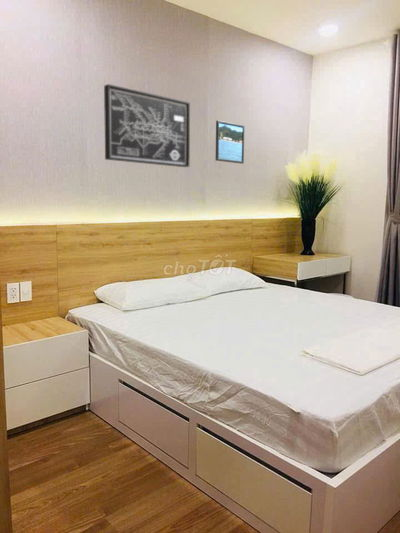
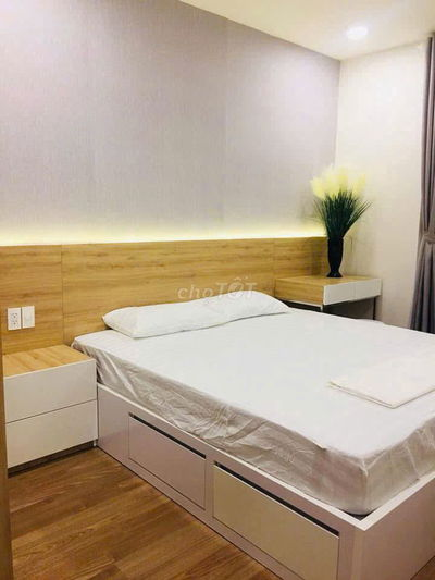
- wall art (150, 129)
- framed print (230, 142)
